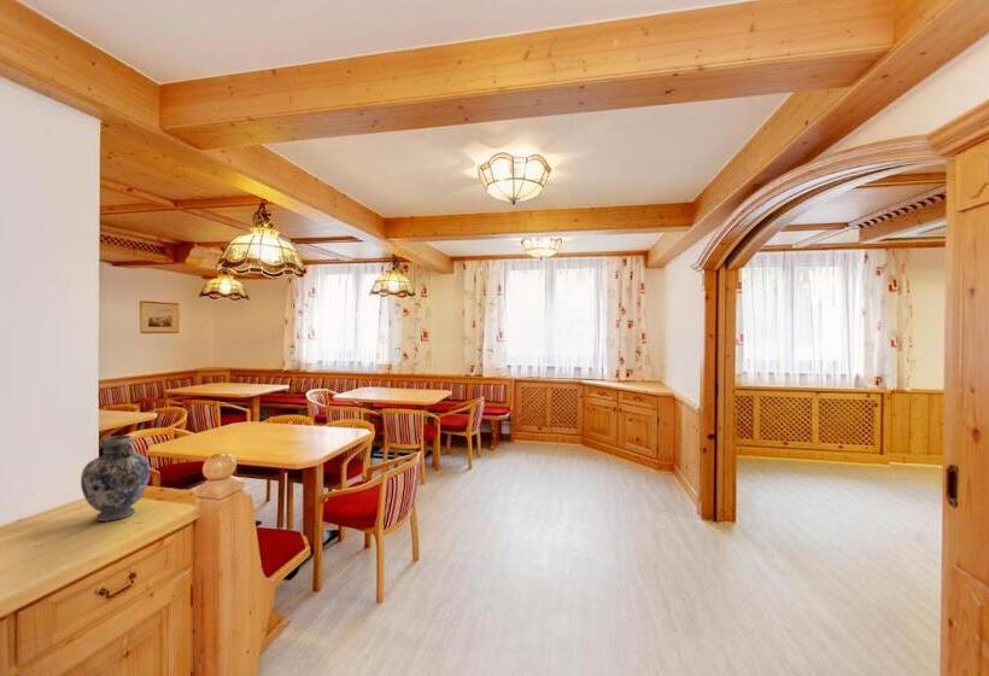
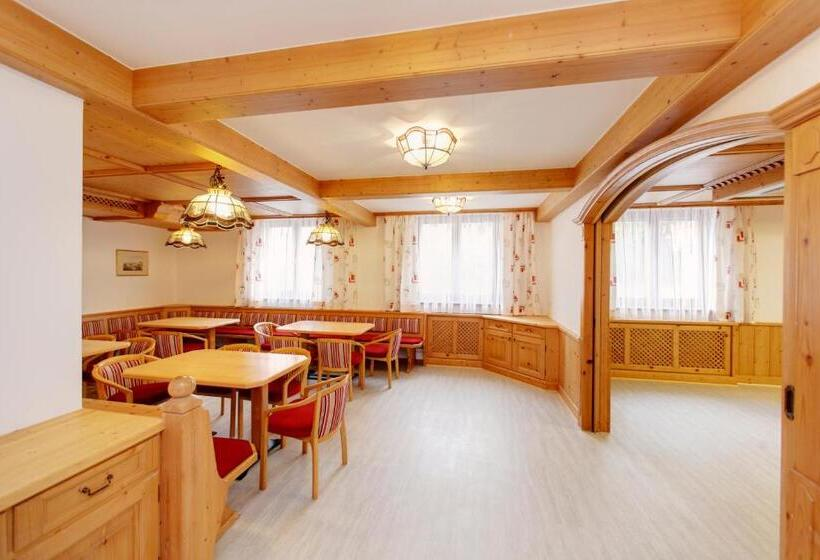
- decorative vase (116, 476)
